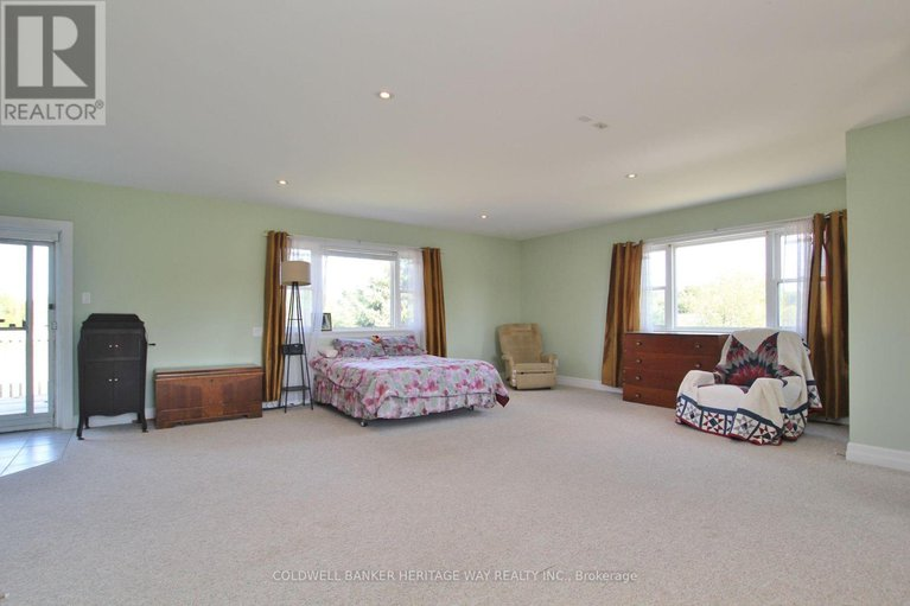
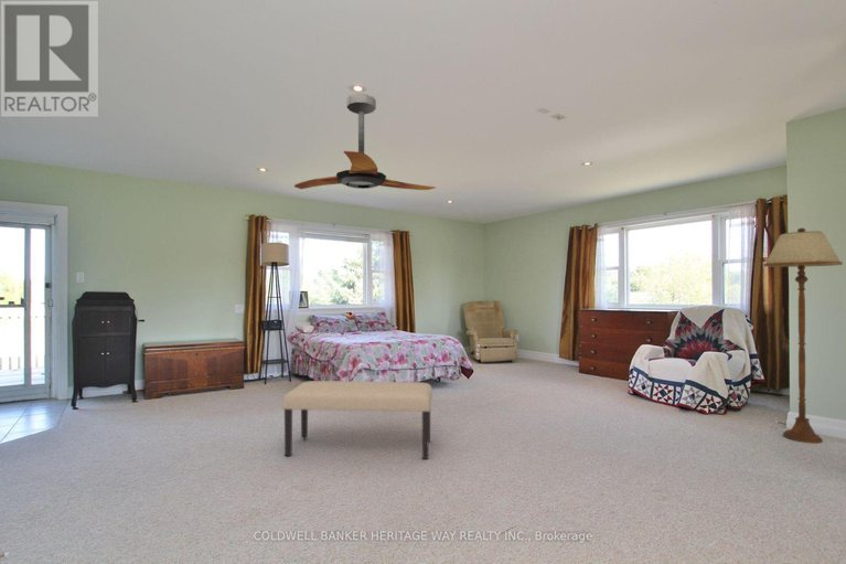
+ floor lamp (801, 332)
+ bench (361, 409)
+ ceiling fan (363, 137)
